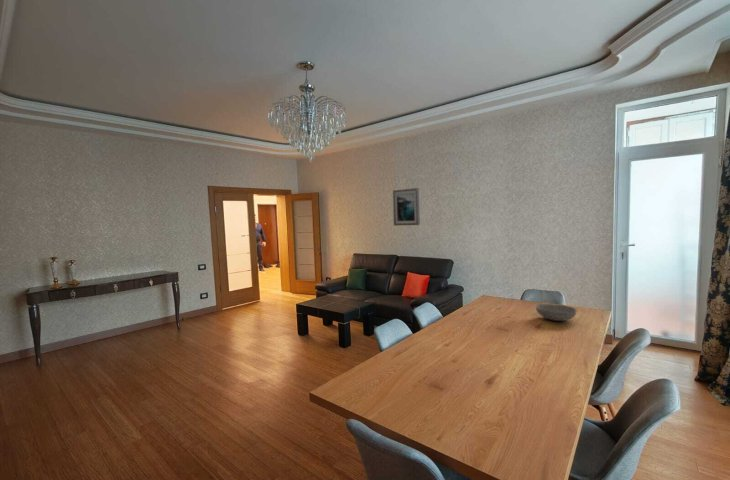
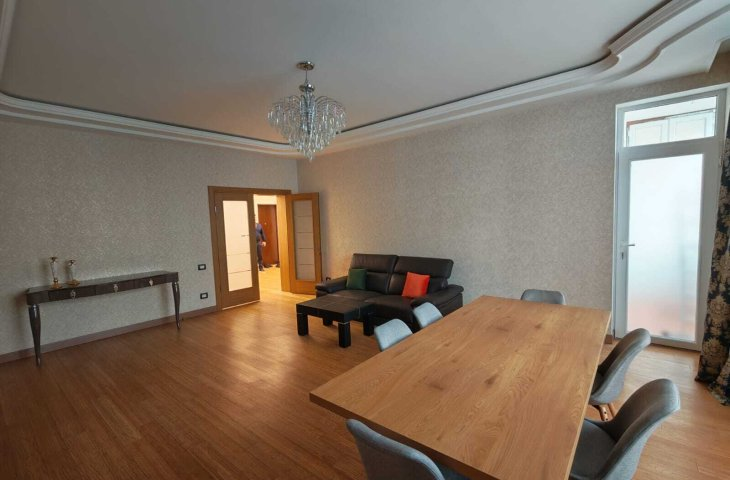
- wall art (405, 207)
- bowl (555, 313)
